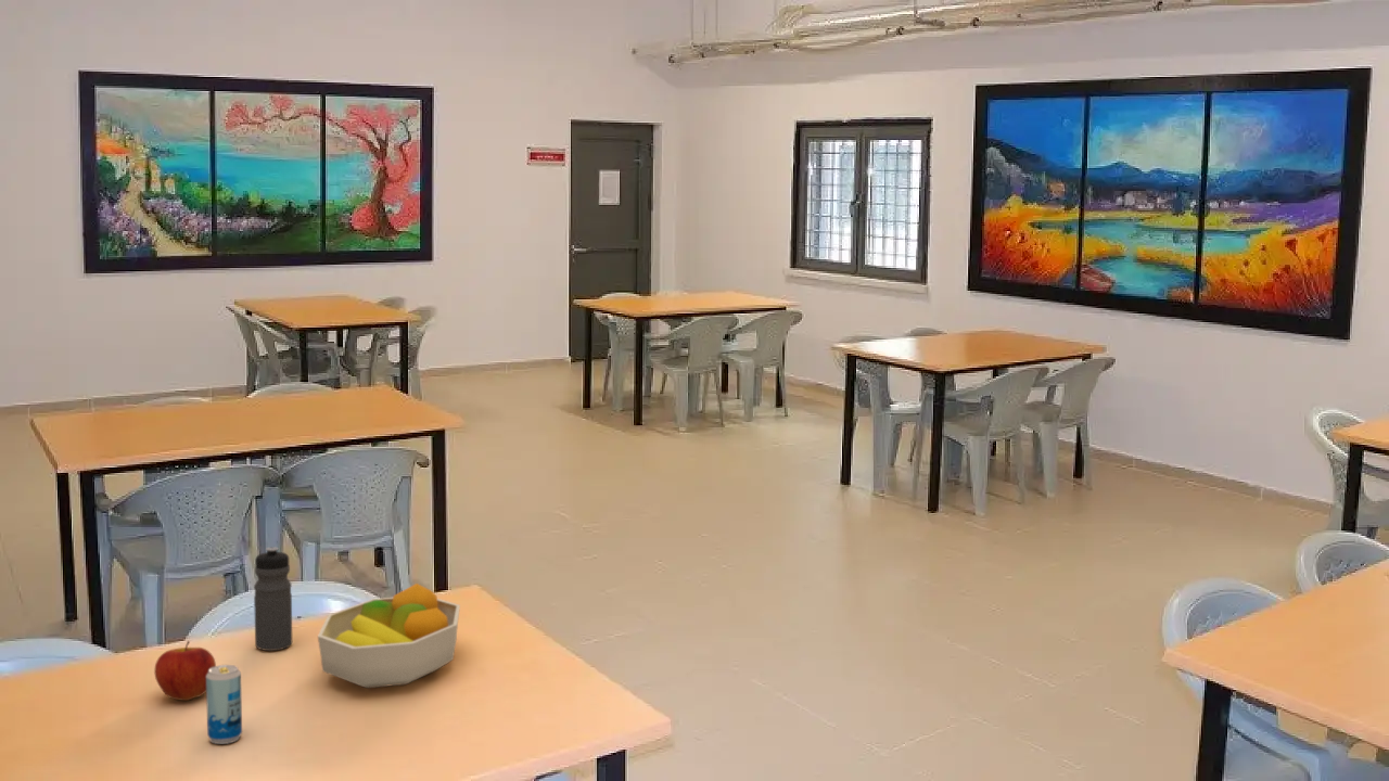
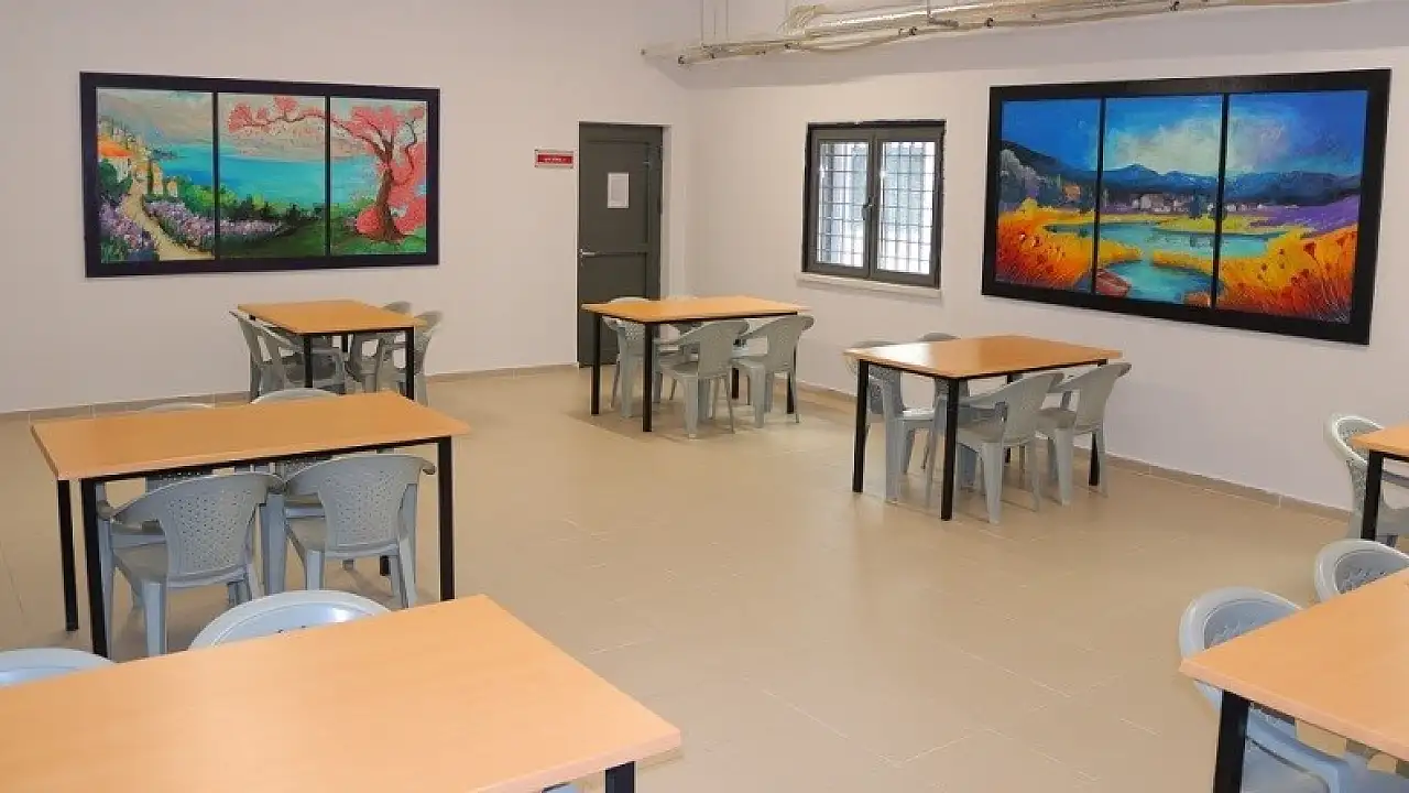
- fruit bowl (392, 632)
- beverage can (224, 704)
- water bottle (272, 597)
- apple (184, 669)
